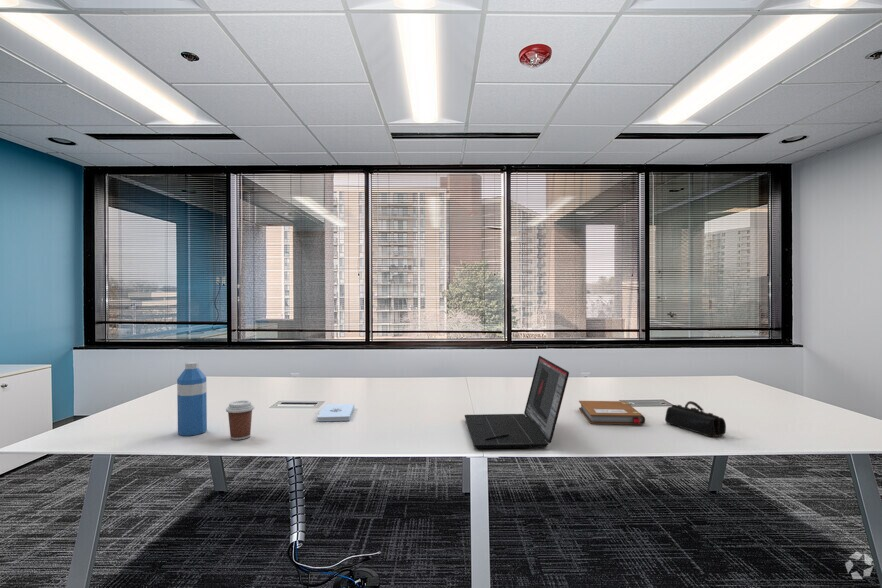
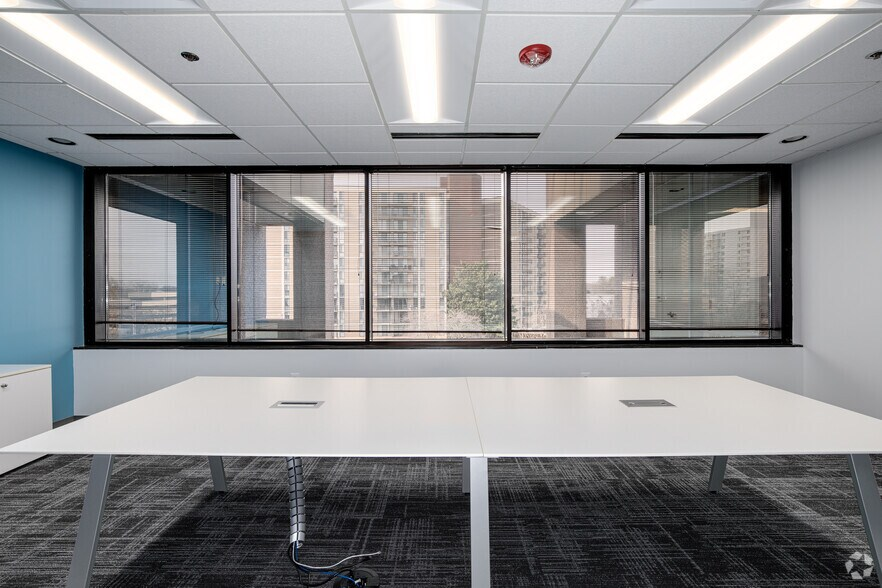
- coffee cup (240, 419)
- notepad (336, 412)
- laptop (527, 400)
- pencil case (694, 415)
- water bottle (192, 397)
- notebook (610, 412)
